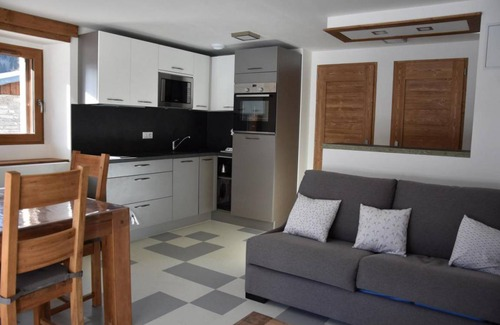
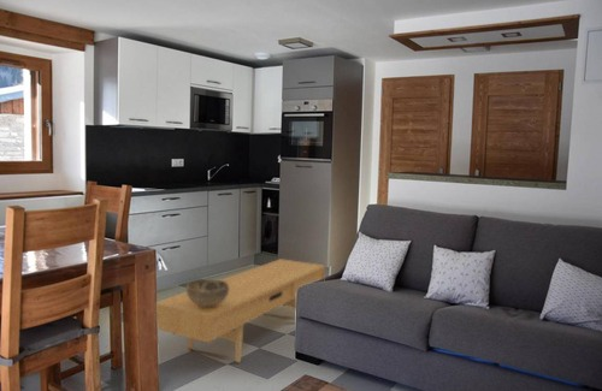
+ decorative bowl (207, 294)
+ tv console (250, 308)
